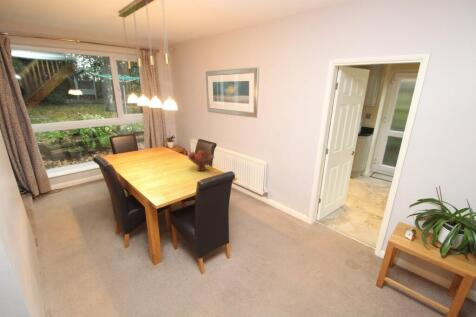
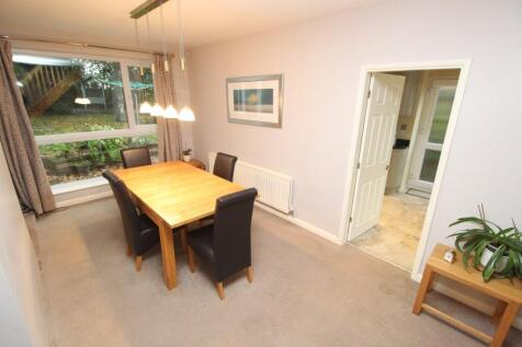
- fruit bowl (201, 160)
